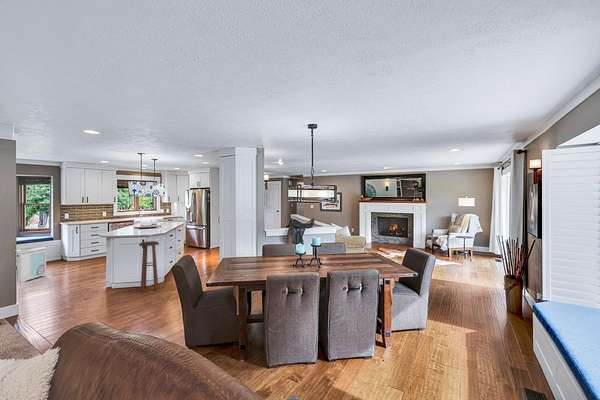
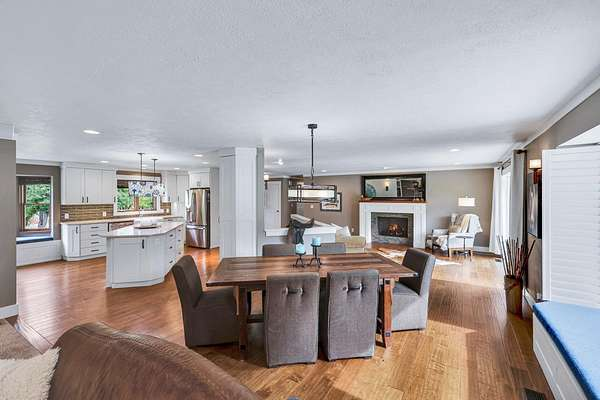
- air purifier (28, 263)
- stool (149, 265)
